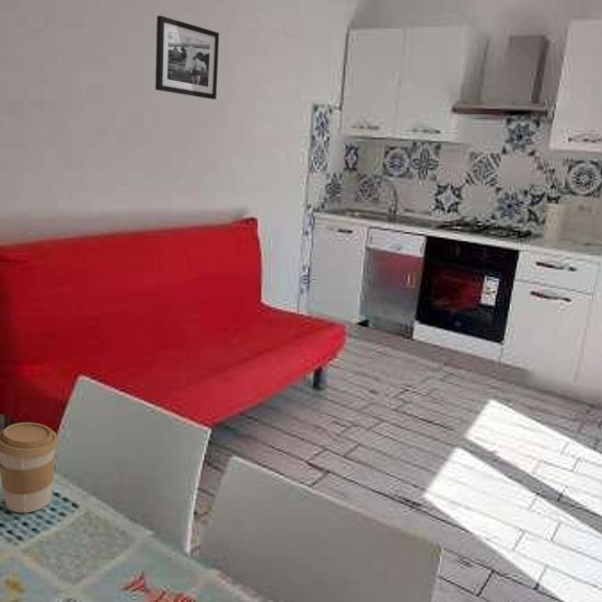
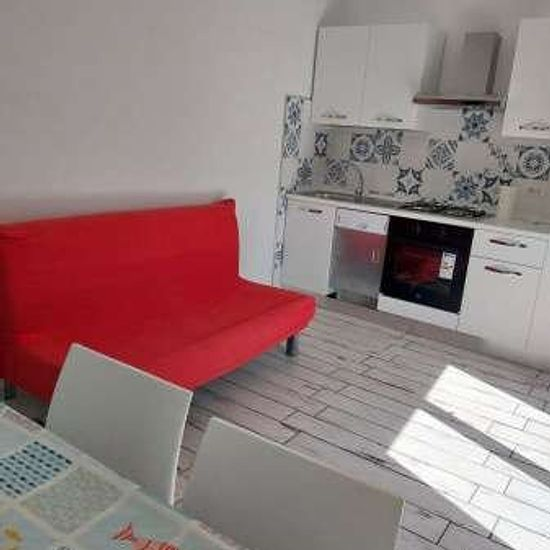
- coffee cup (27, 465)
- picture frame (188, 60)
